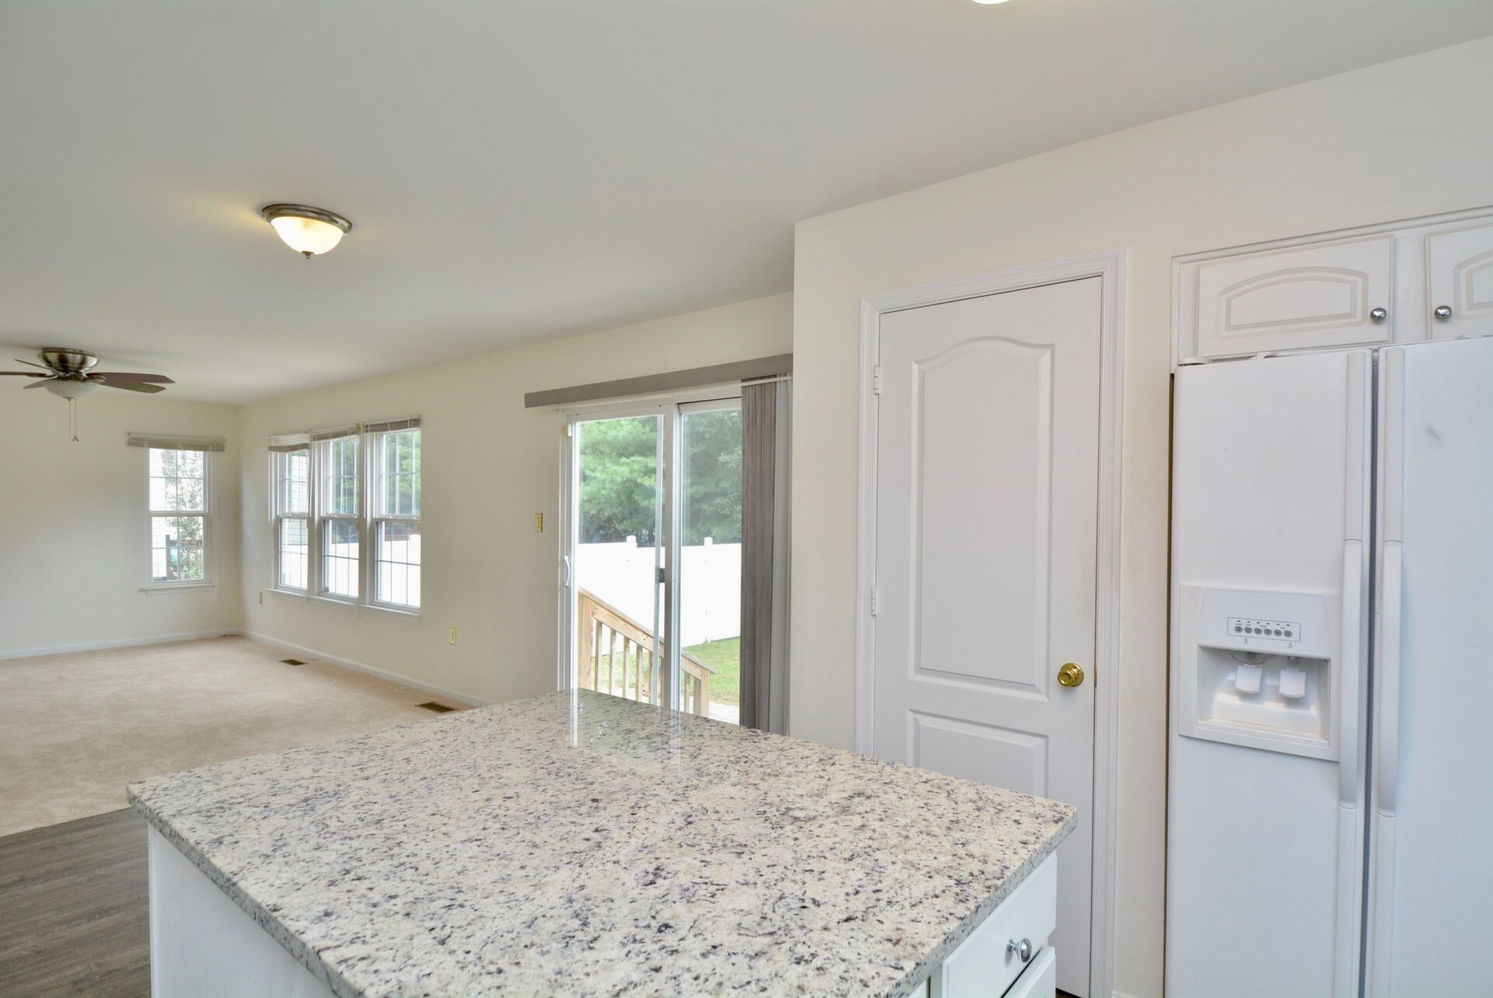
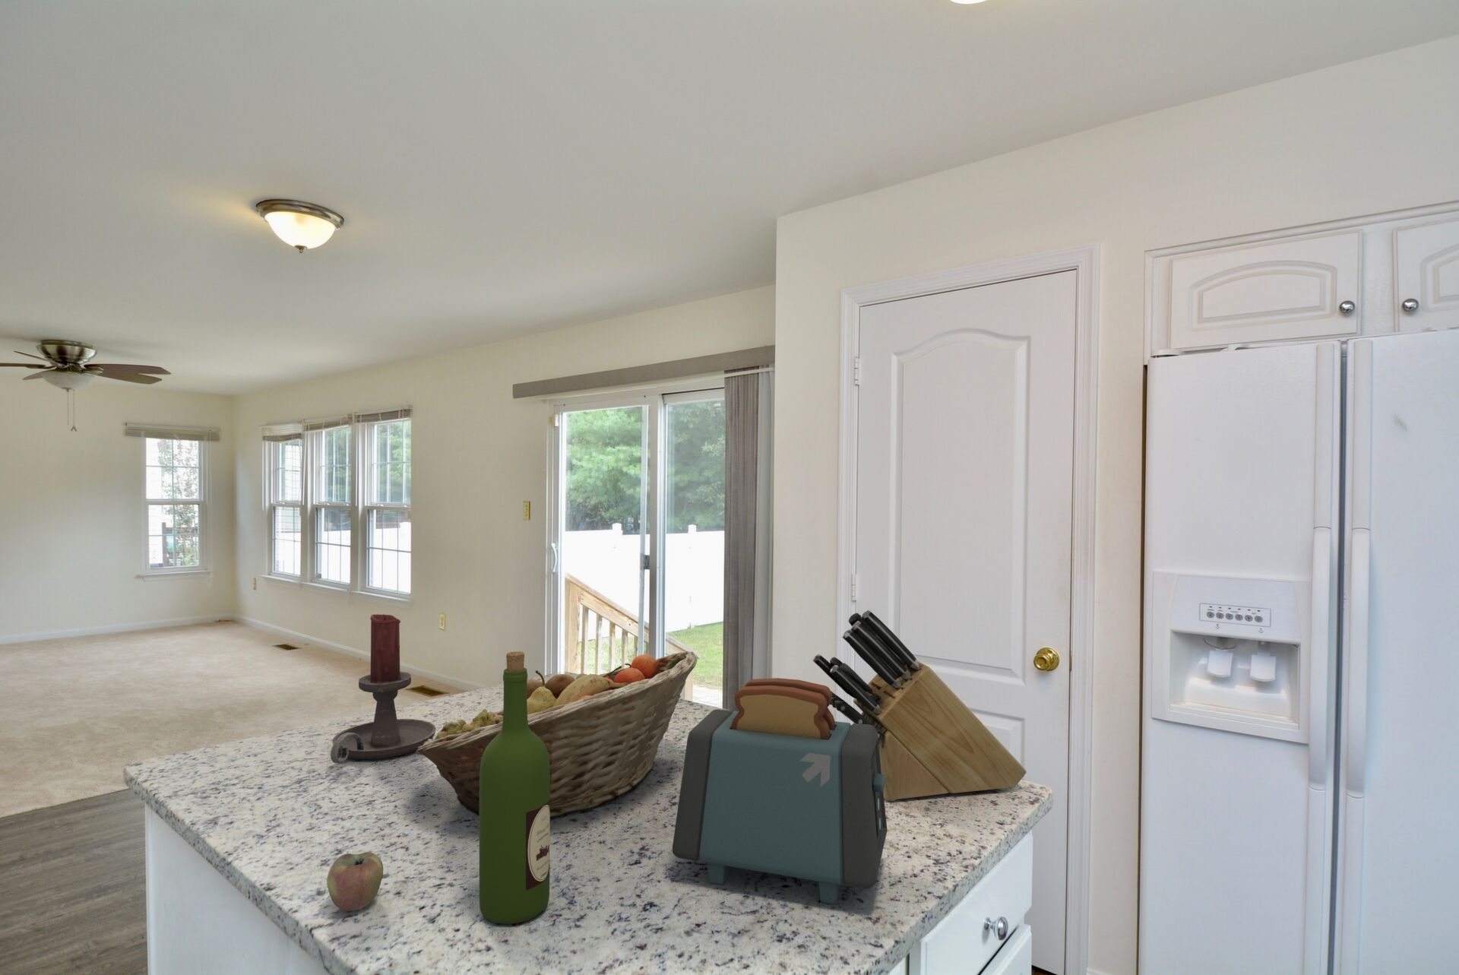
+ apple (351, 880)
+ wine bottle (515, 780)
+ fruit basket (570, 720)
+ knife block (917, 694)
+ candle holder (376, 683)
+ toaster (782, 777)
